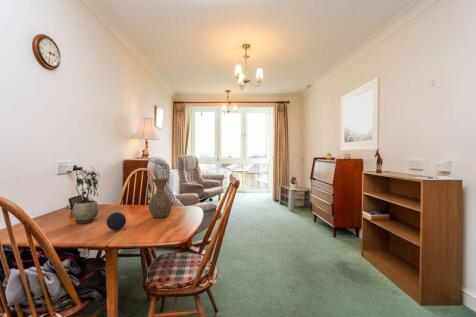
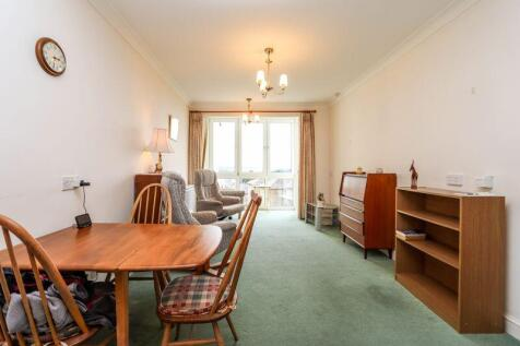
- decorative ball (116, 221)
- potted plant (88, 193)
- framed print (357, 119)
- vase (160, 197)
